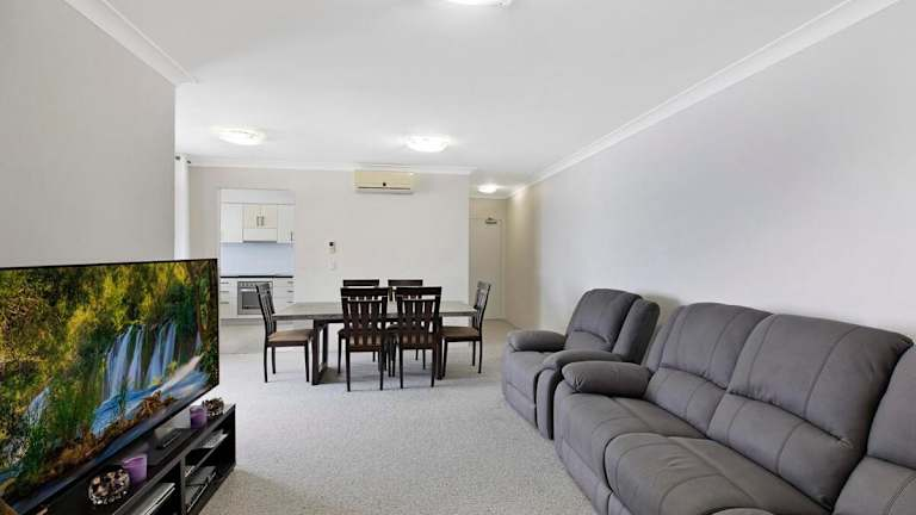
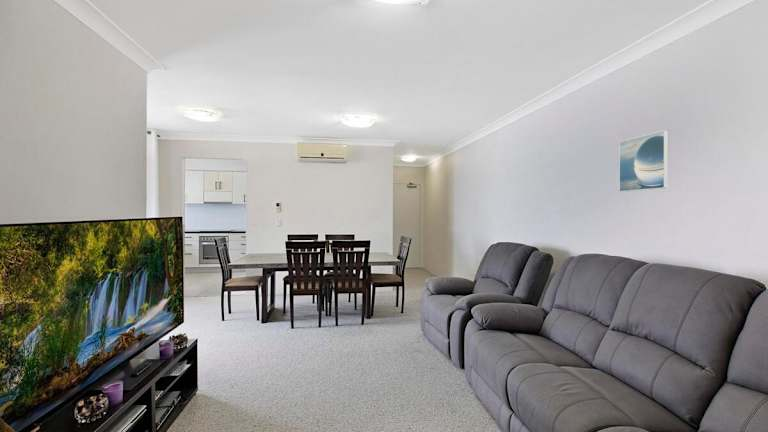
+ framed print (642, 163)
